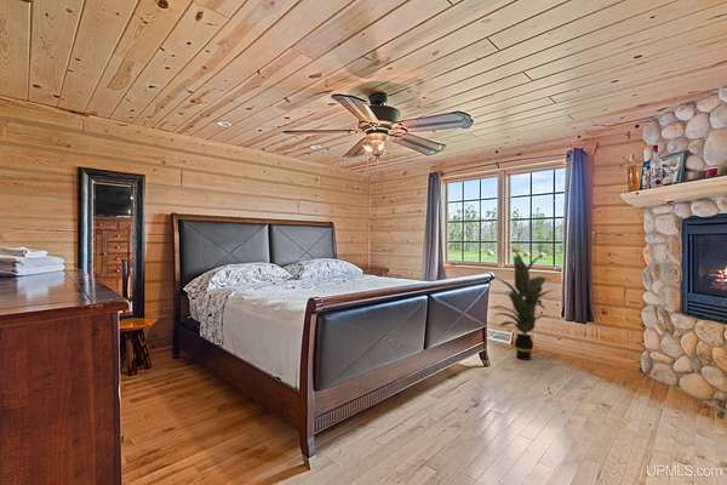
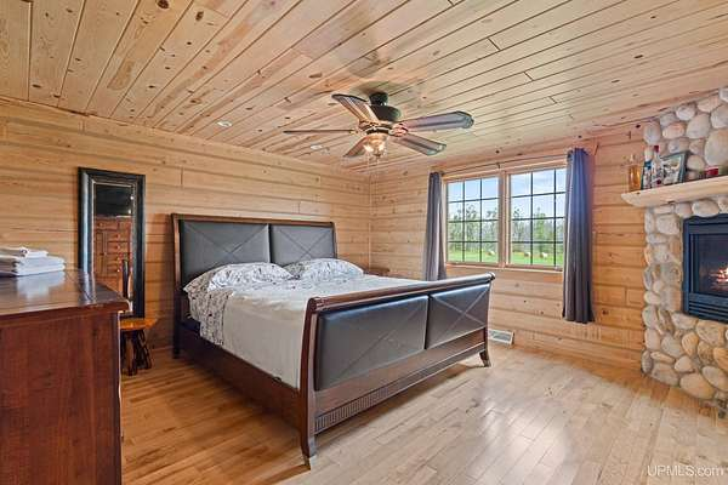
- indoor plant (521, 302)
